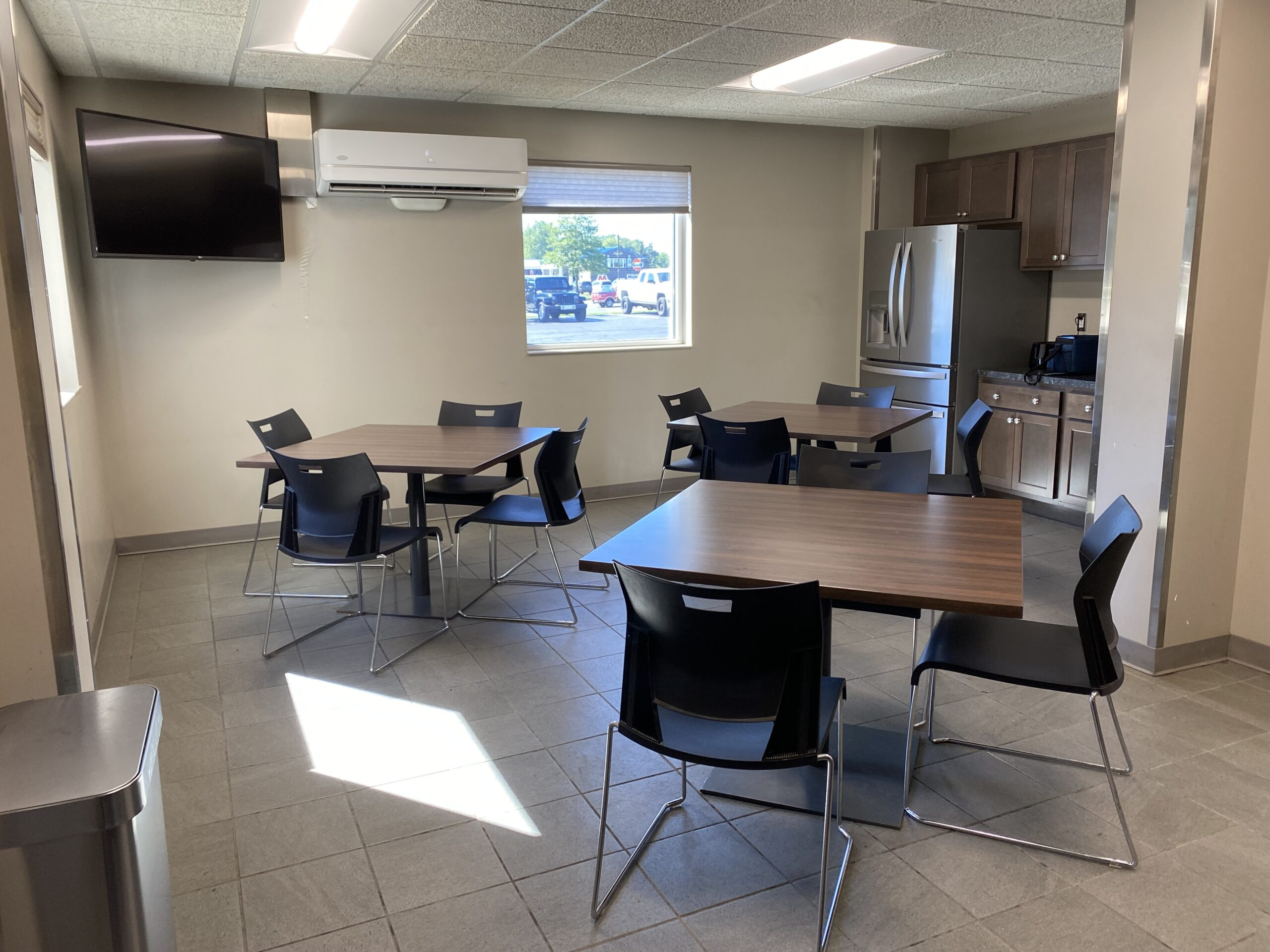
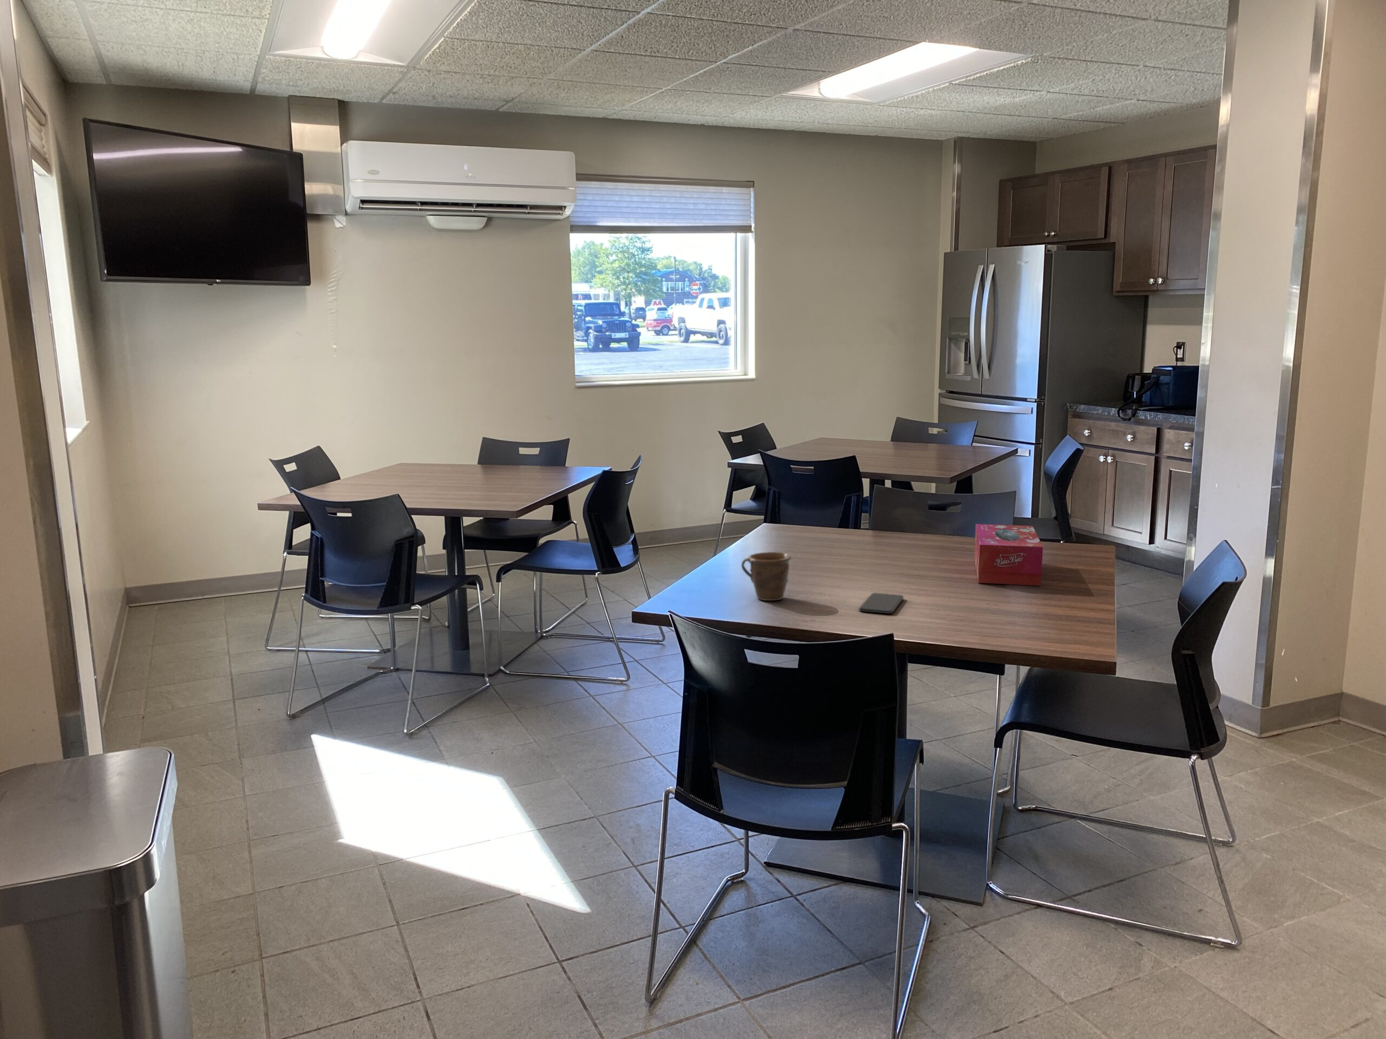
+ tissue box (1006, 553)
+ smartphone (882, 602)
+ mug (766, 576)
